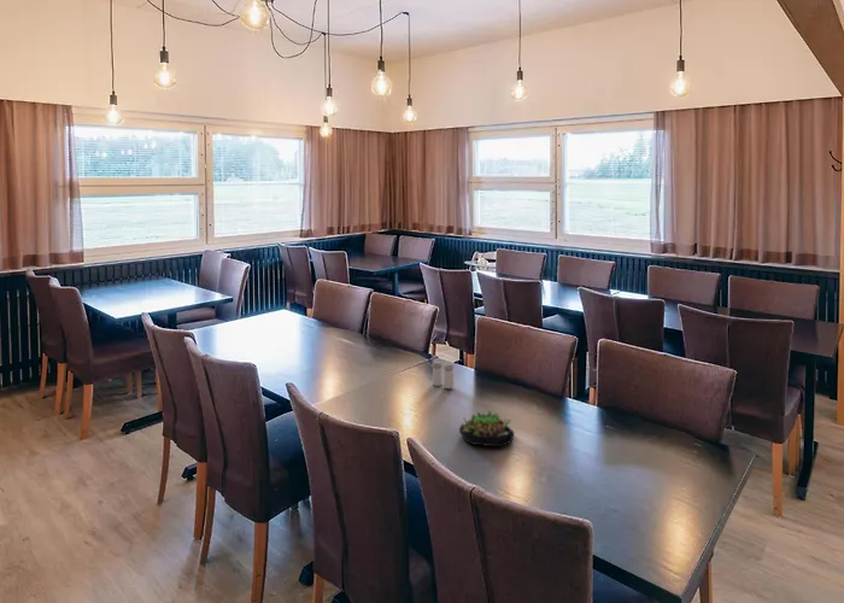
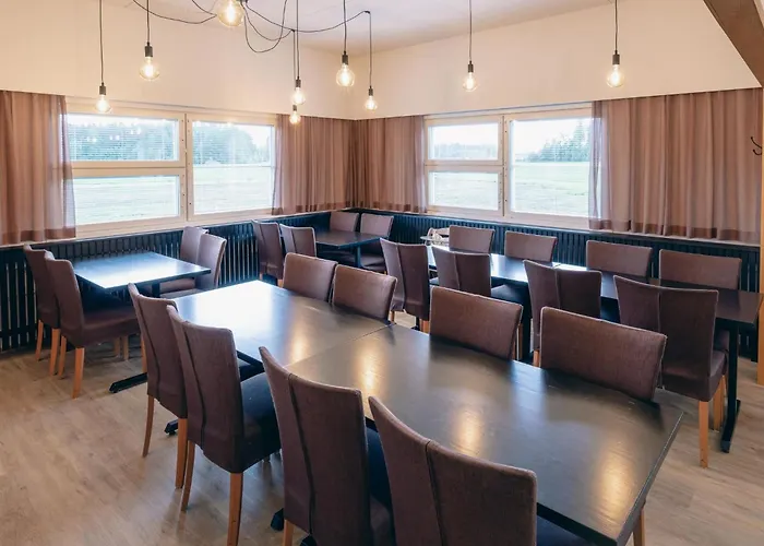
- succulent plant (486, 426)
- salt and pepper shaker (441, 374)
